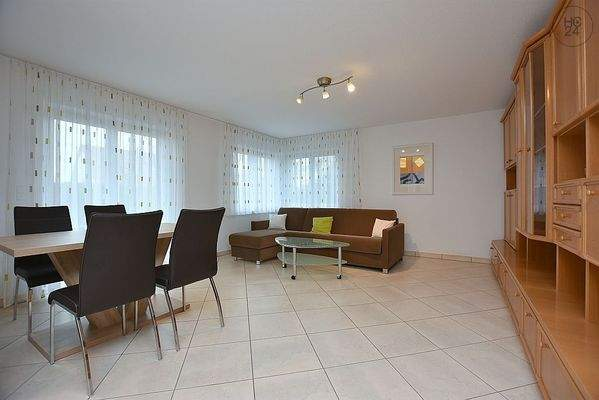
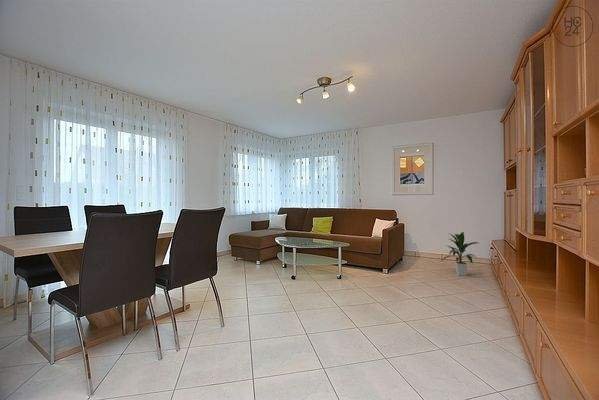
+ indoor plant (458, 252)
